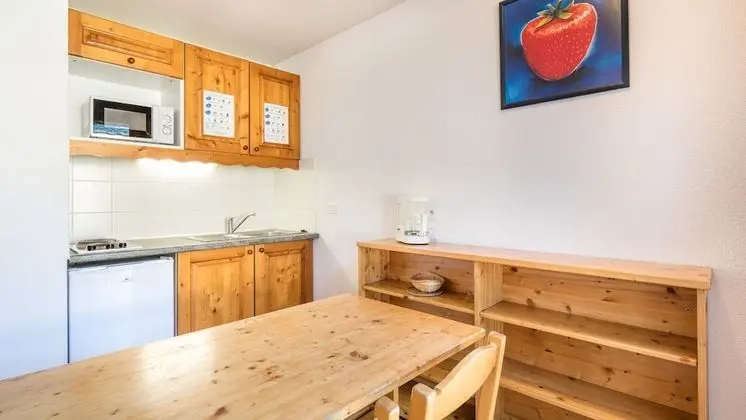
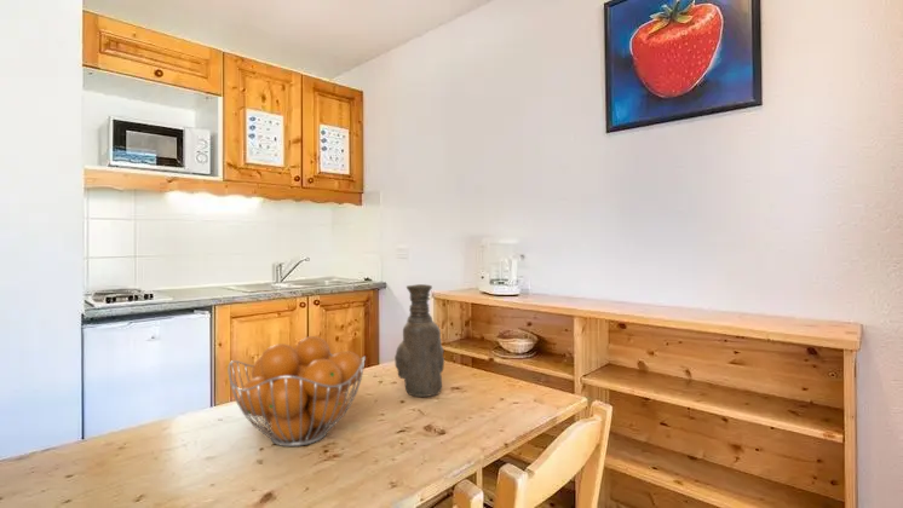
+ fruit basket (299, 387)
+ vase (420, 339)
